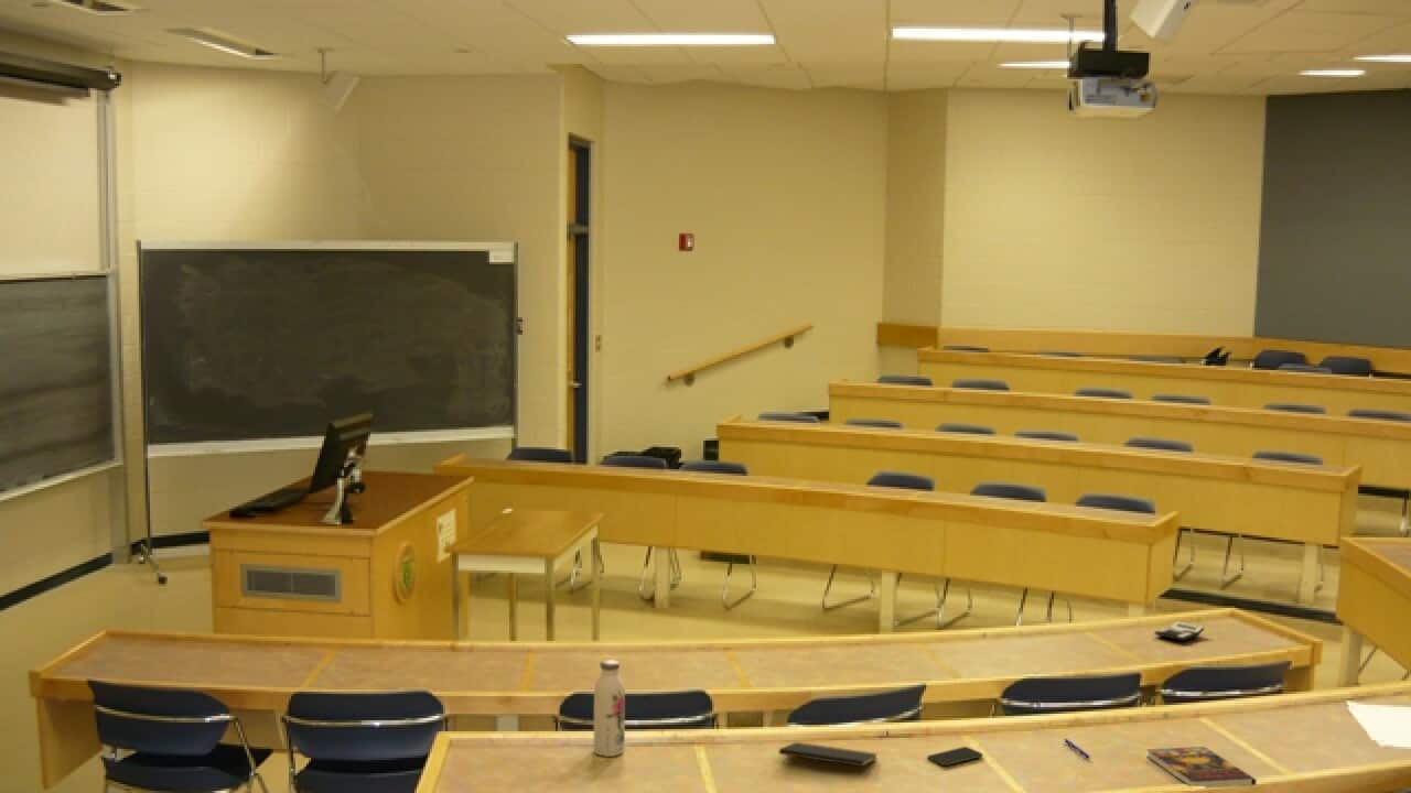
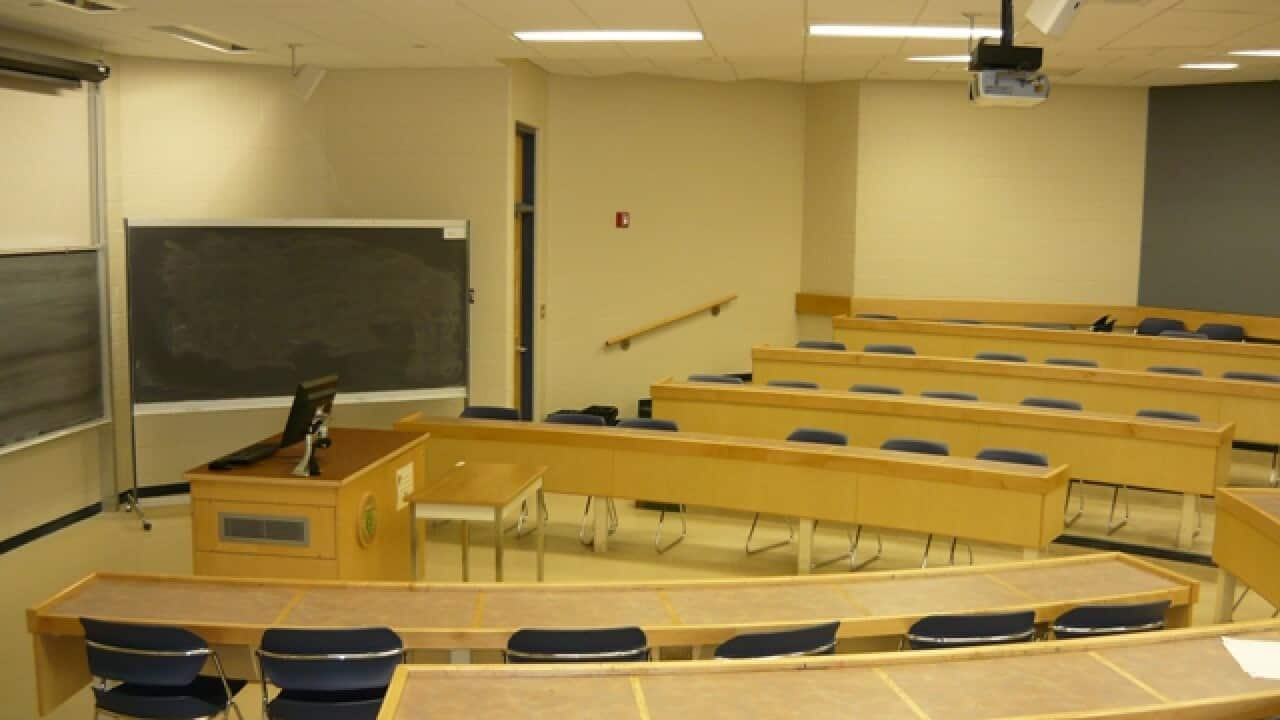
- notepad (828, 753)
- smartphone (955, 756)
- water bottle (608, 706)
- calculator (1178, 631)
- book (1199, 767)
- pen (1077, 748)
